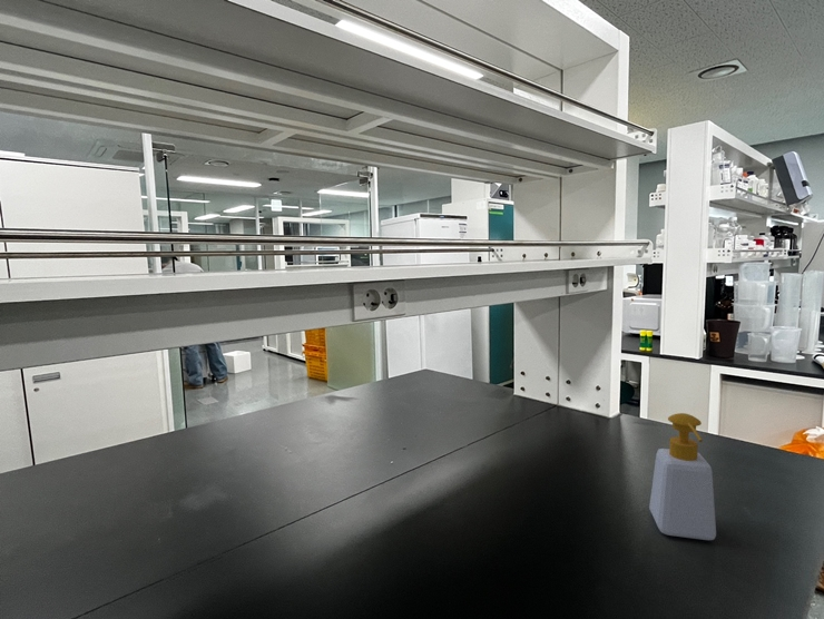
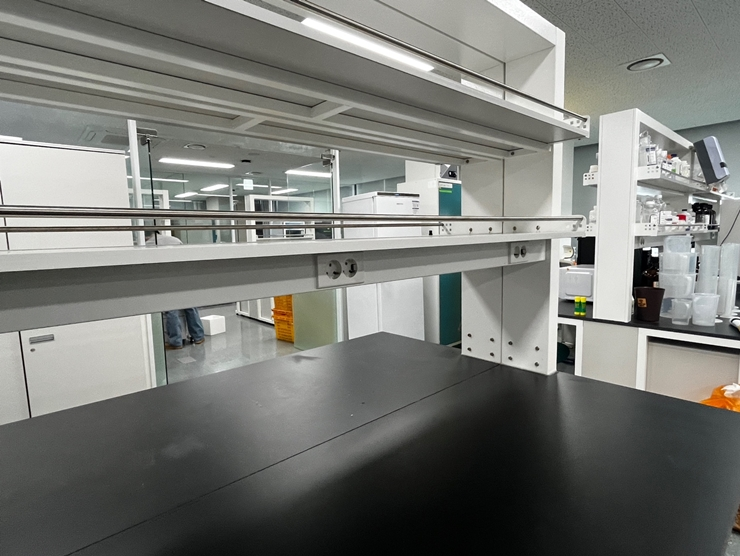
- soap bottle (686, 475)
